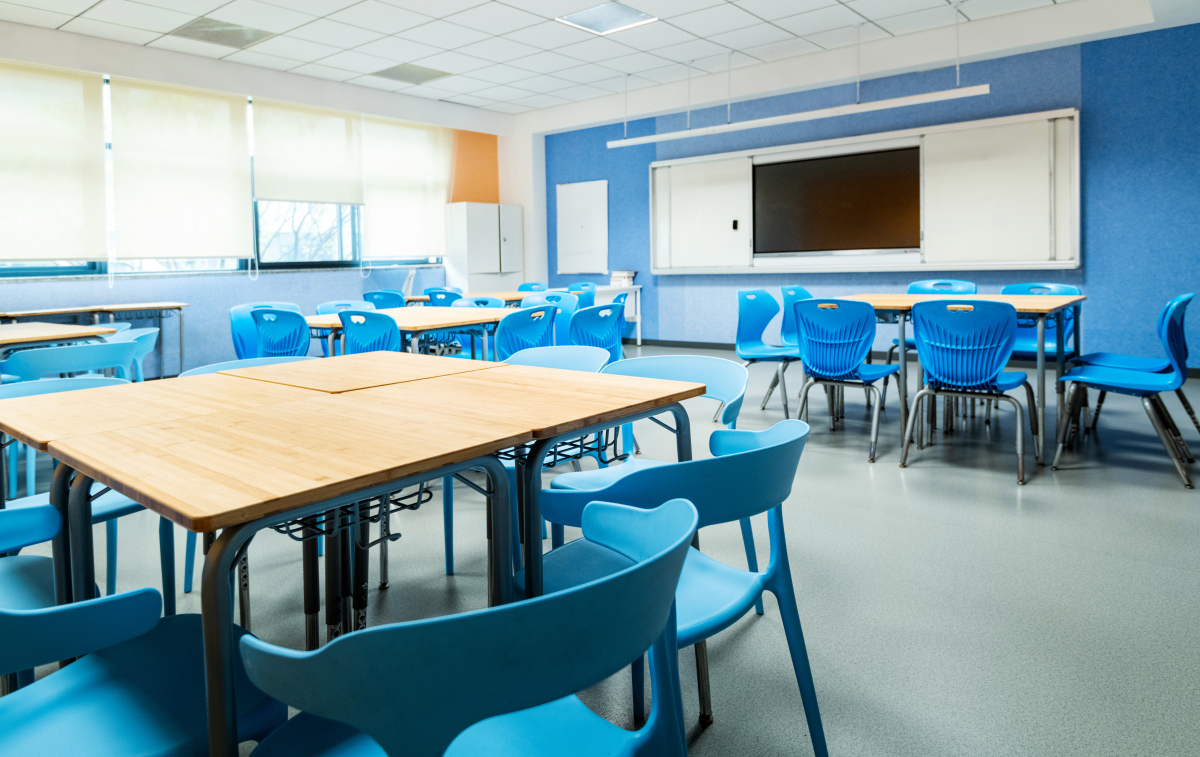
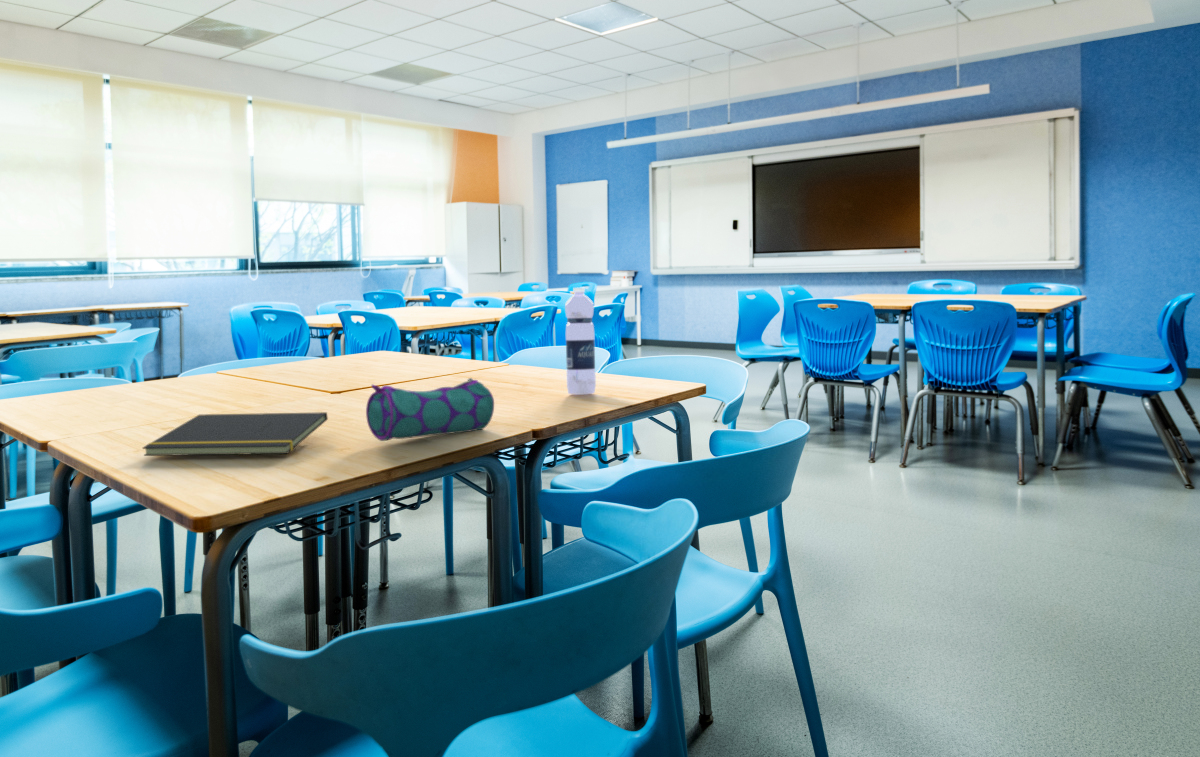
+ notepad (240, 432)
+ water bottle (580, 341)
+ pencil case (431, 408)
